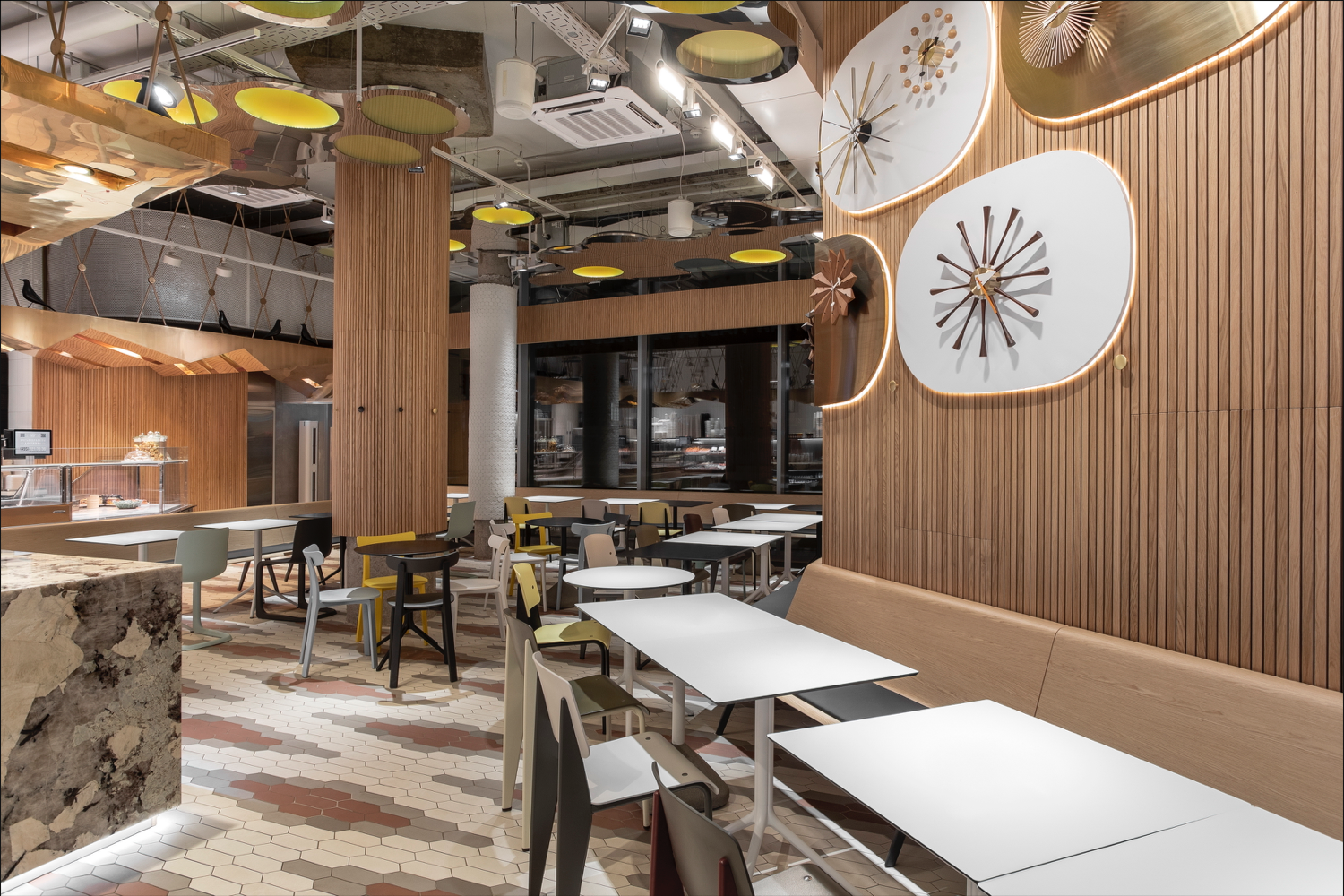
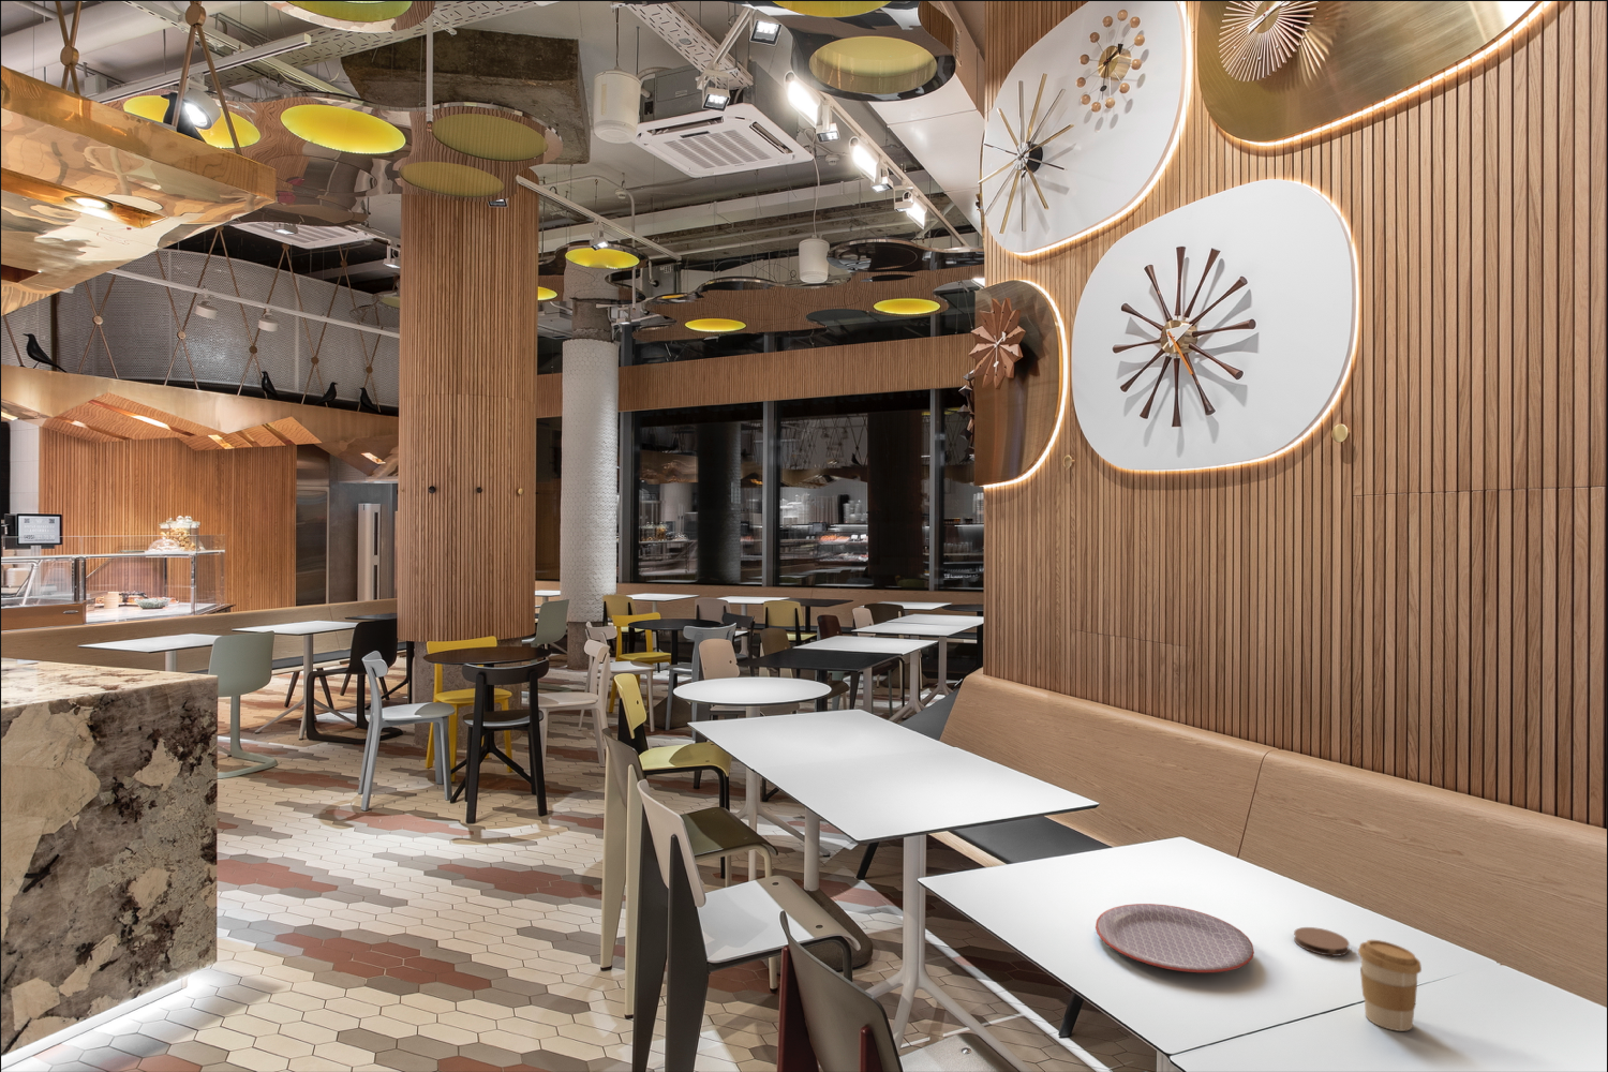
+ coffee cup (1388, 983)
+ coaster (1321, 940)
+ plate (1171, 940)
